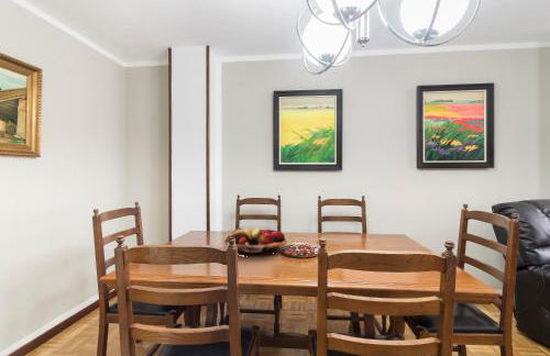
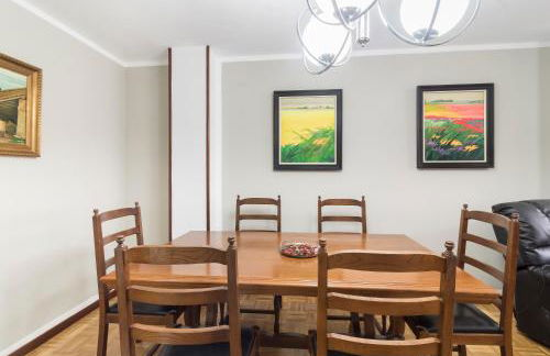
- fruit basket (255, 240)
